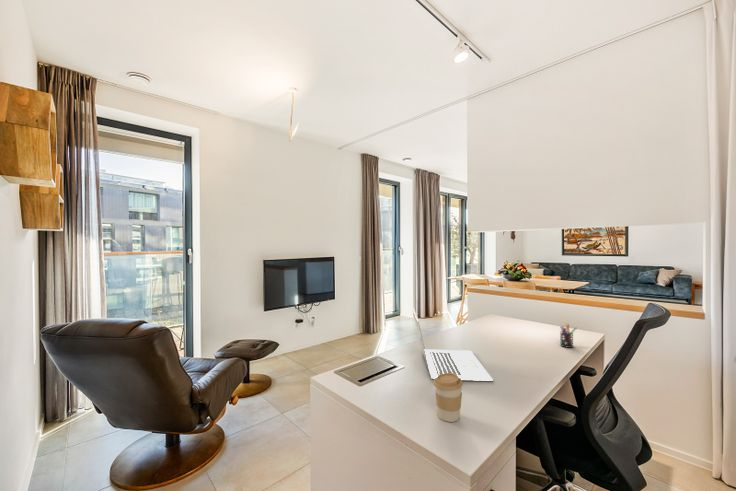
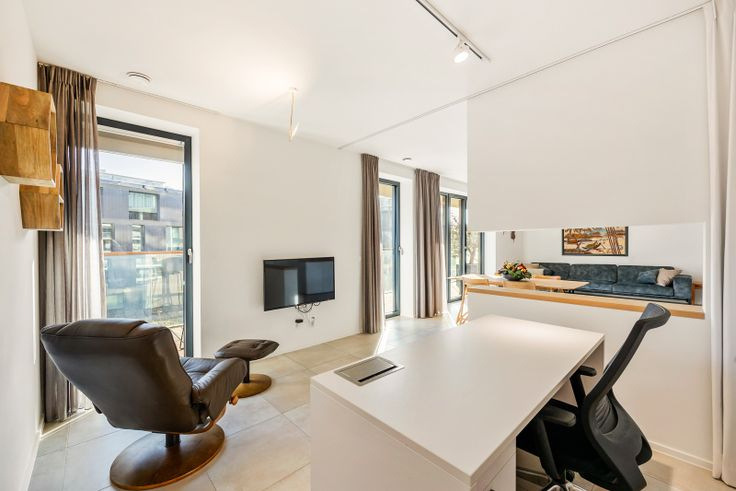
- coffee cup (448, 396)
- laptop (447, 350)
- pen holder (568, 334)
